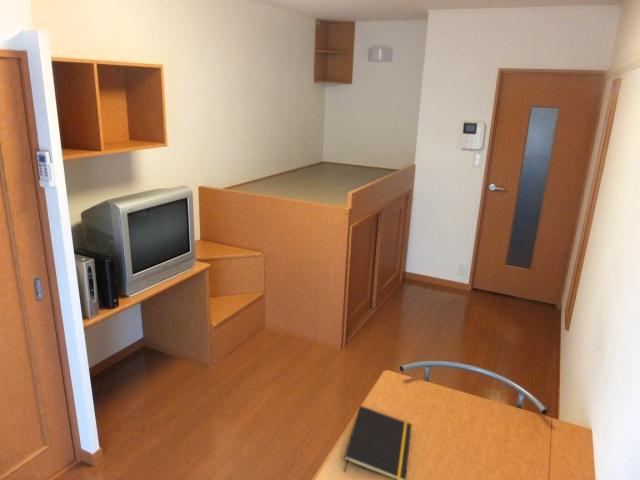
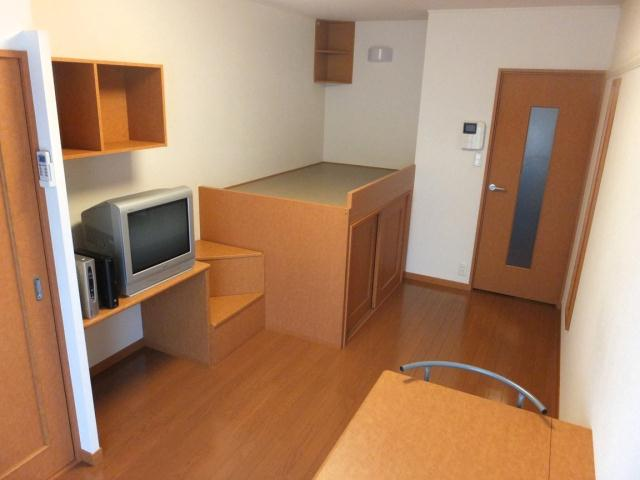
- notepad (380, 440)
